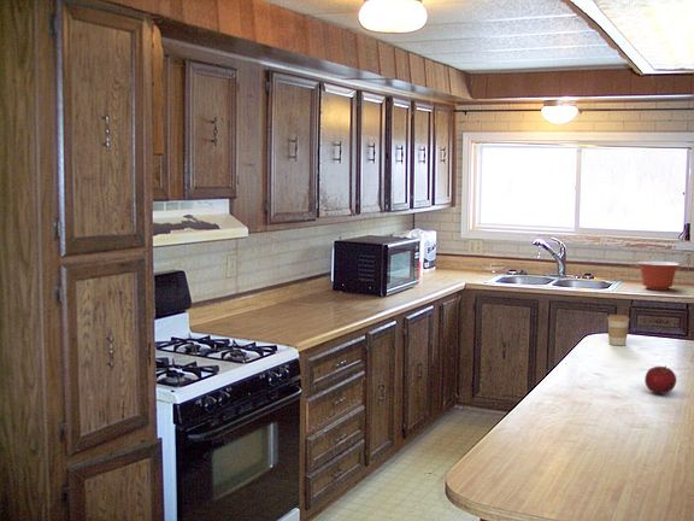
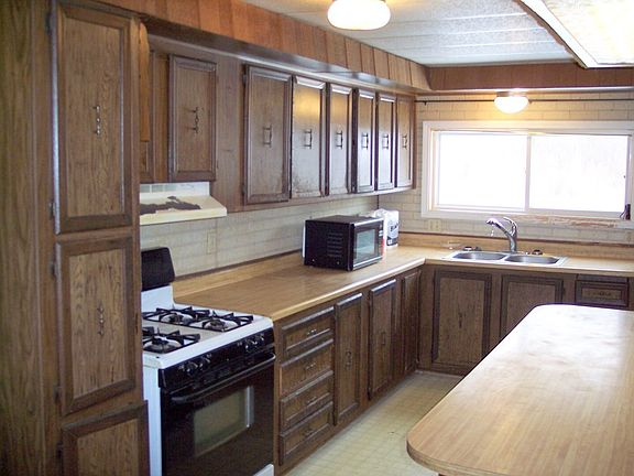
- mixing bowl (657, 275)
- coffee cup (617, 328)
- fruit (659, 379)
